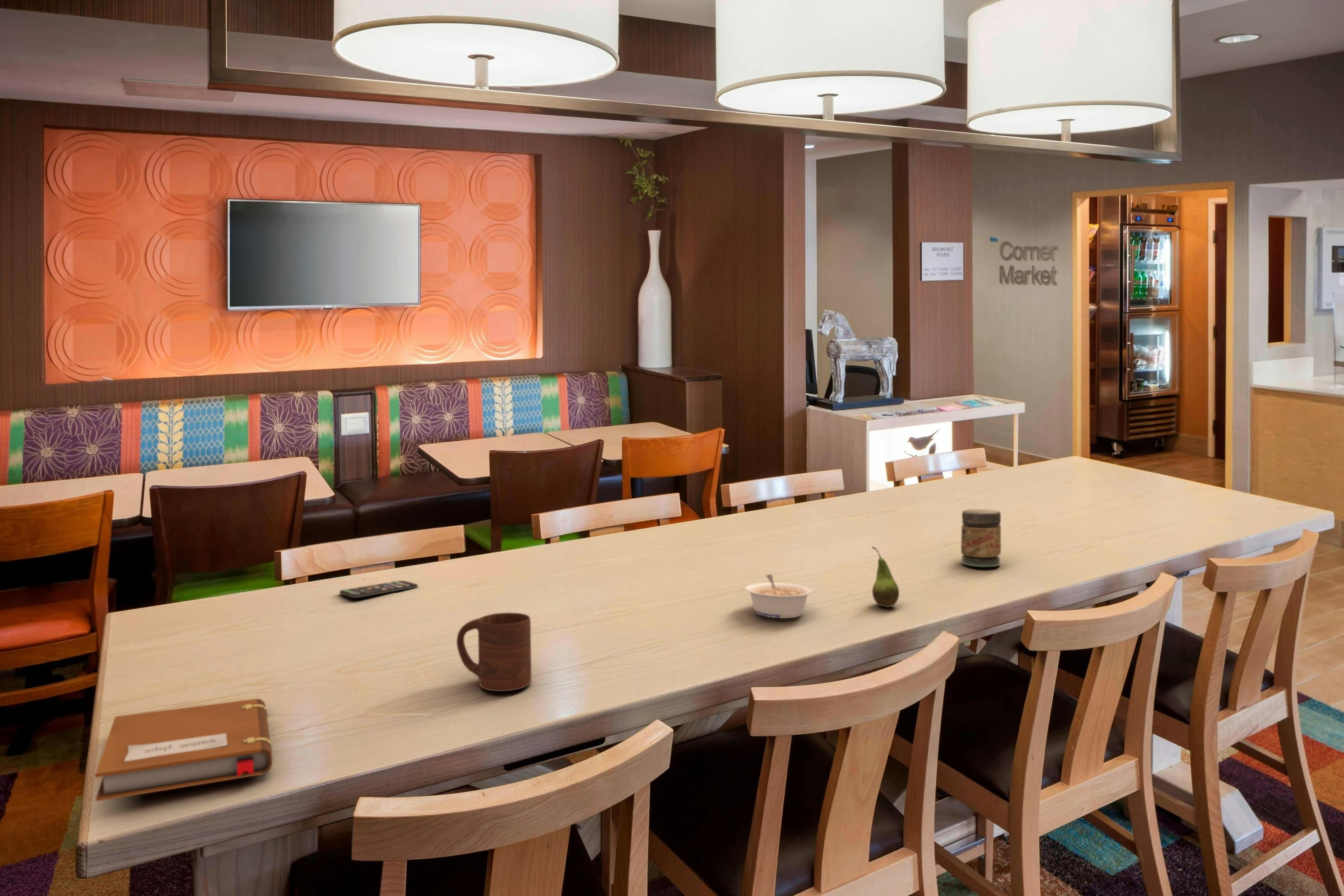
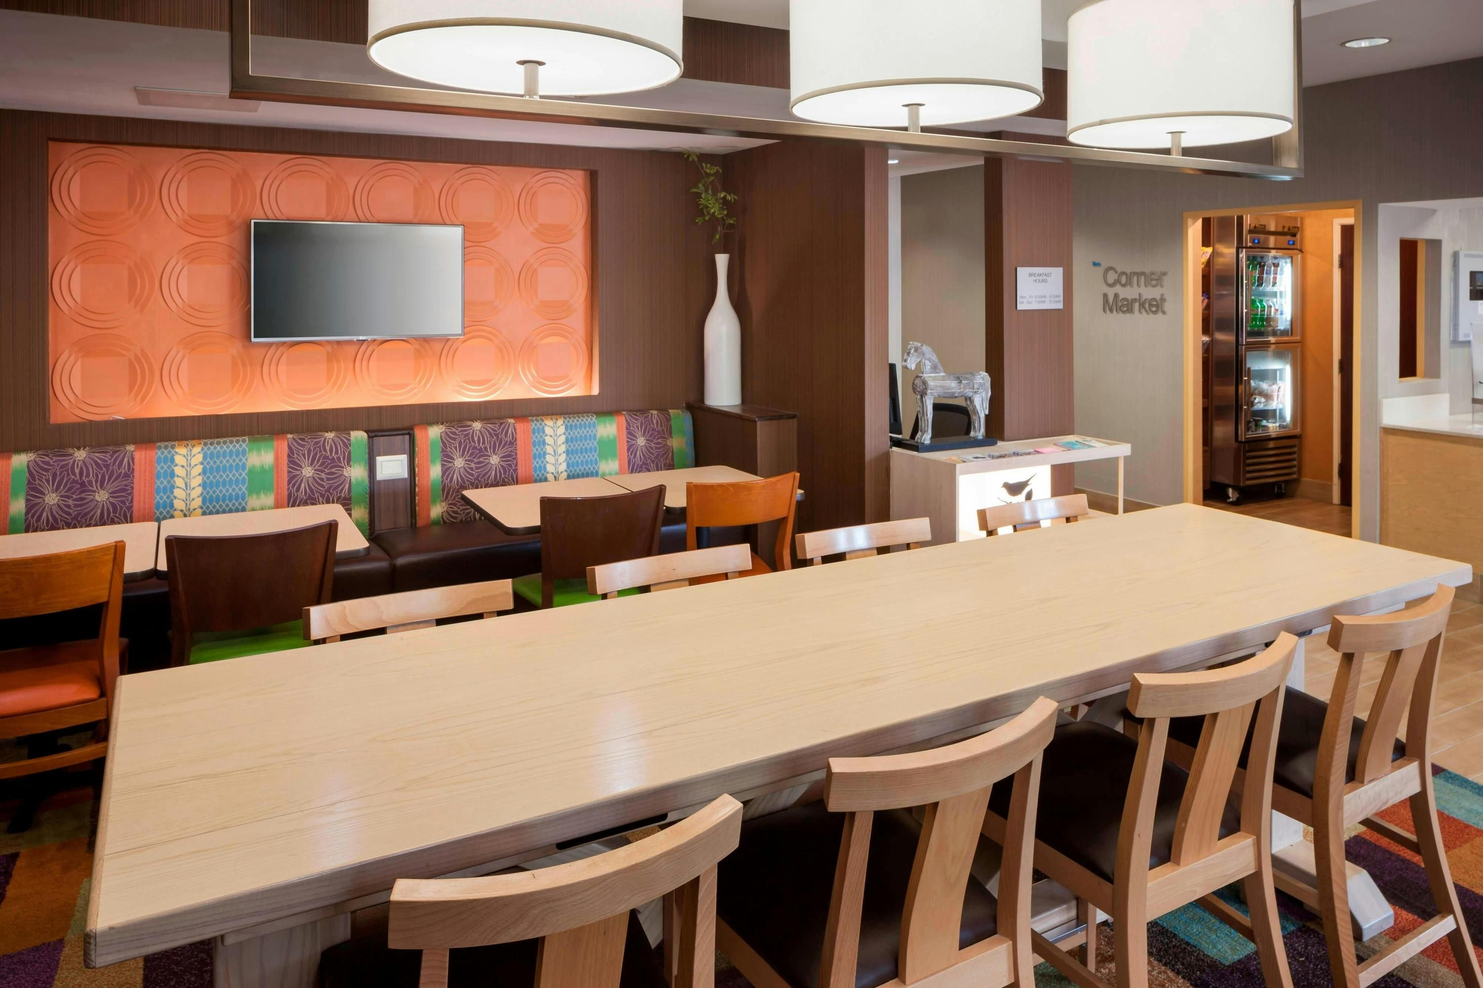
- cup (496, 652)
- legume (776, 598)
- notebook (190, 745)
- fruit (885, 576)
- jar (981, 537)
- smartphone (379, 589)
